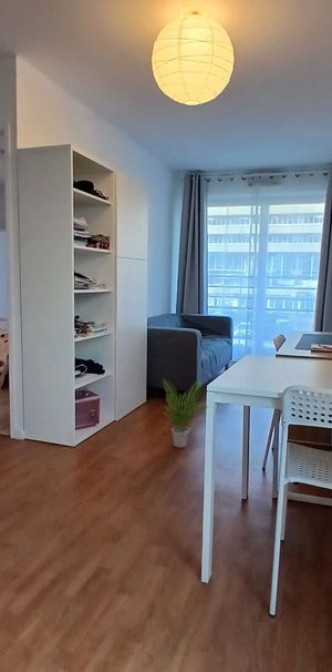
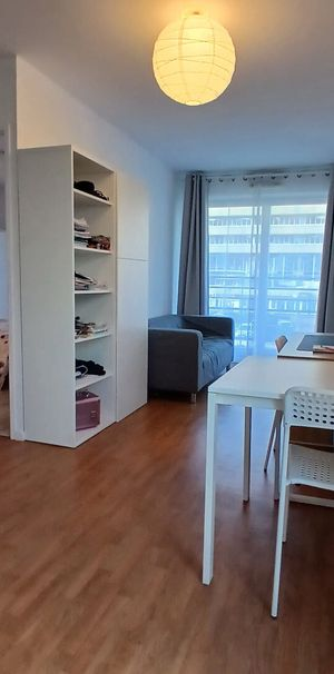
- potted plant (181, 414)
